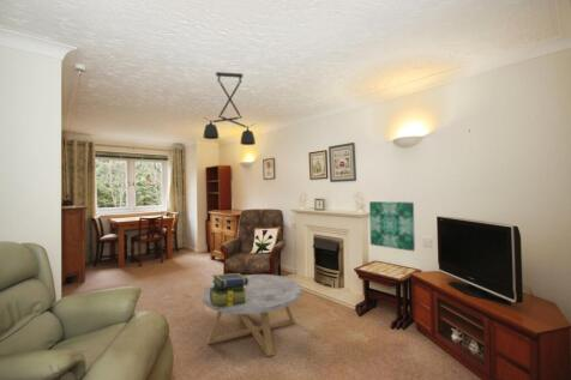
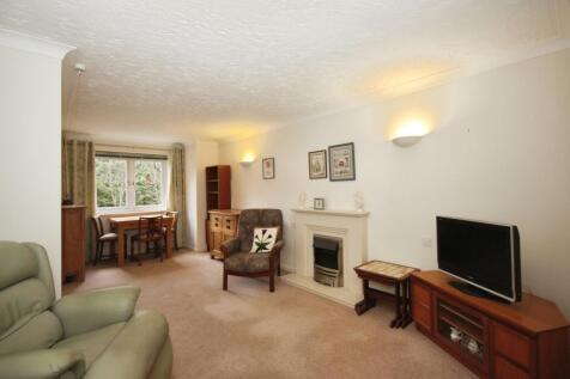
- coffee table (253, 309)
- ceiling light fixture (226, 107)
- stack of books (228, 288)
- wall art (390, 224)
